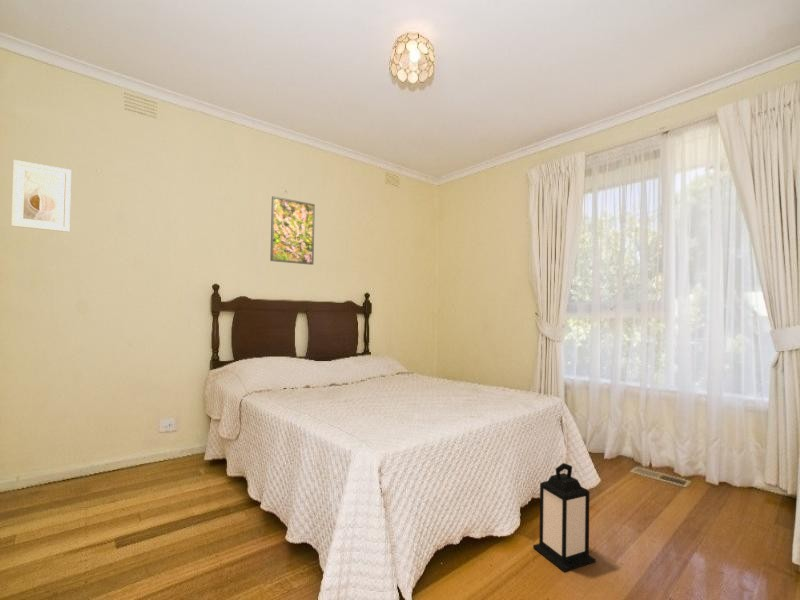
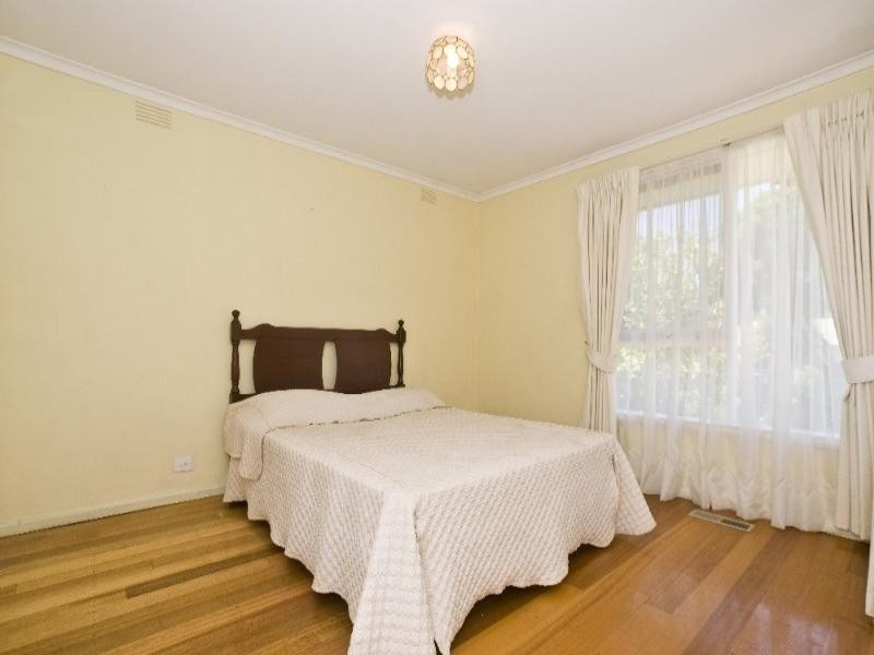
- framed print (42, 197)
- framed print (293, 231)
- lantern (564, 508)
